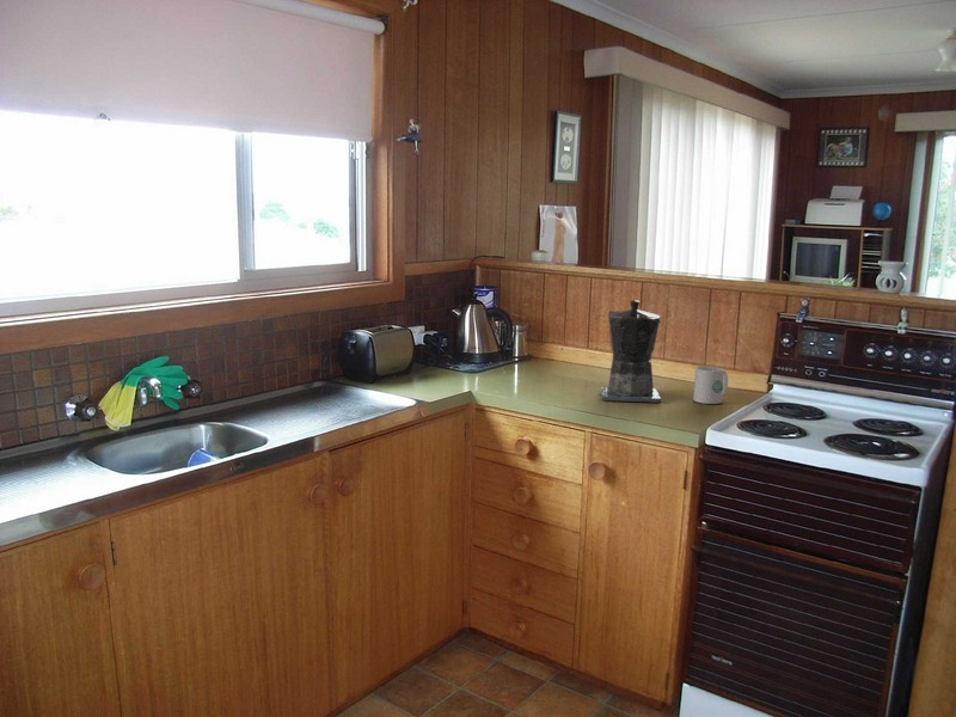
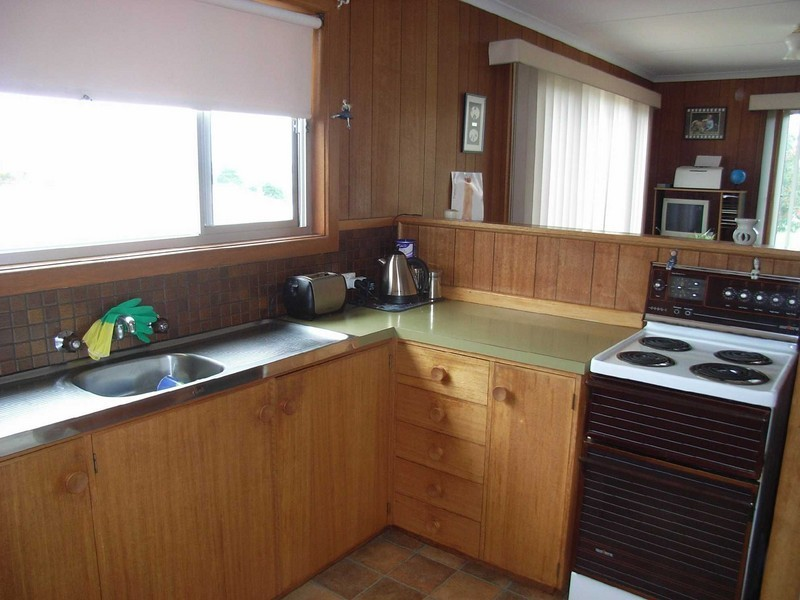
- coffee maker (631, 348)
- mug (712, 384)
